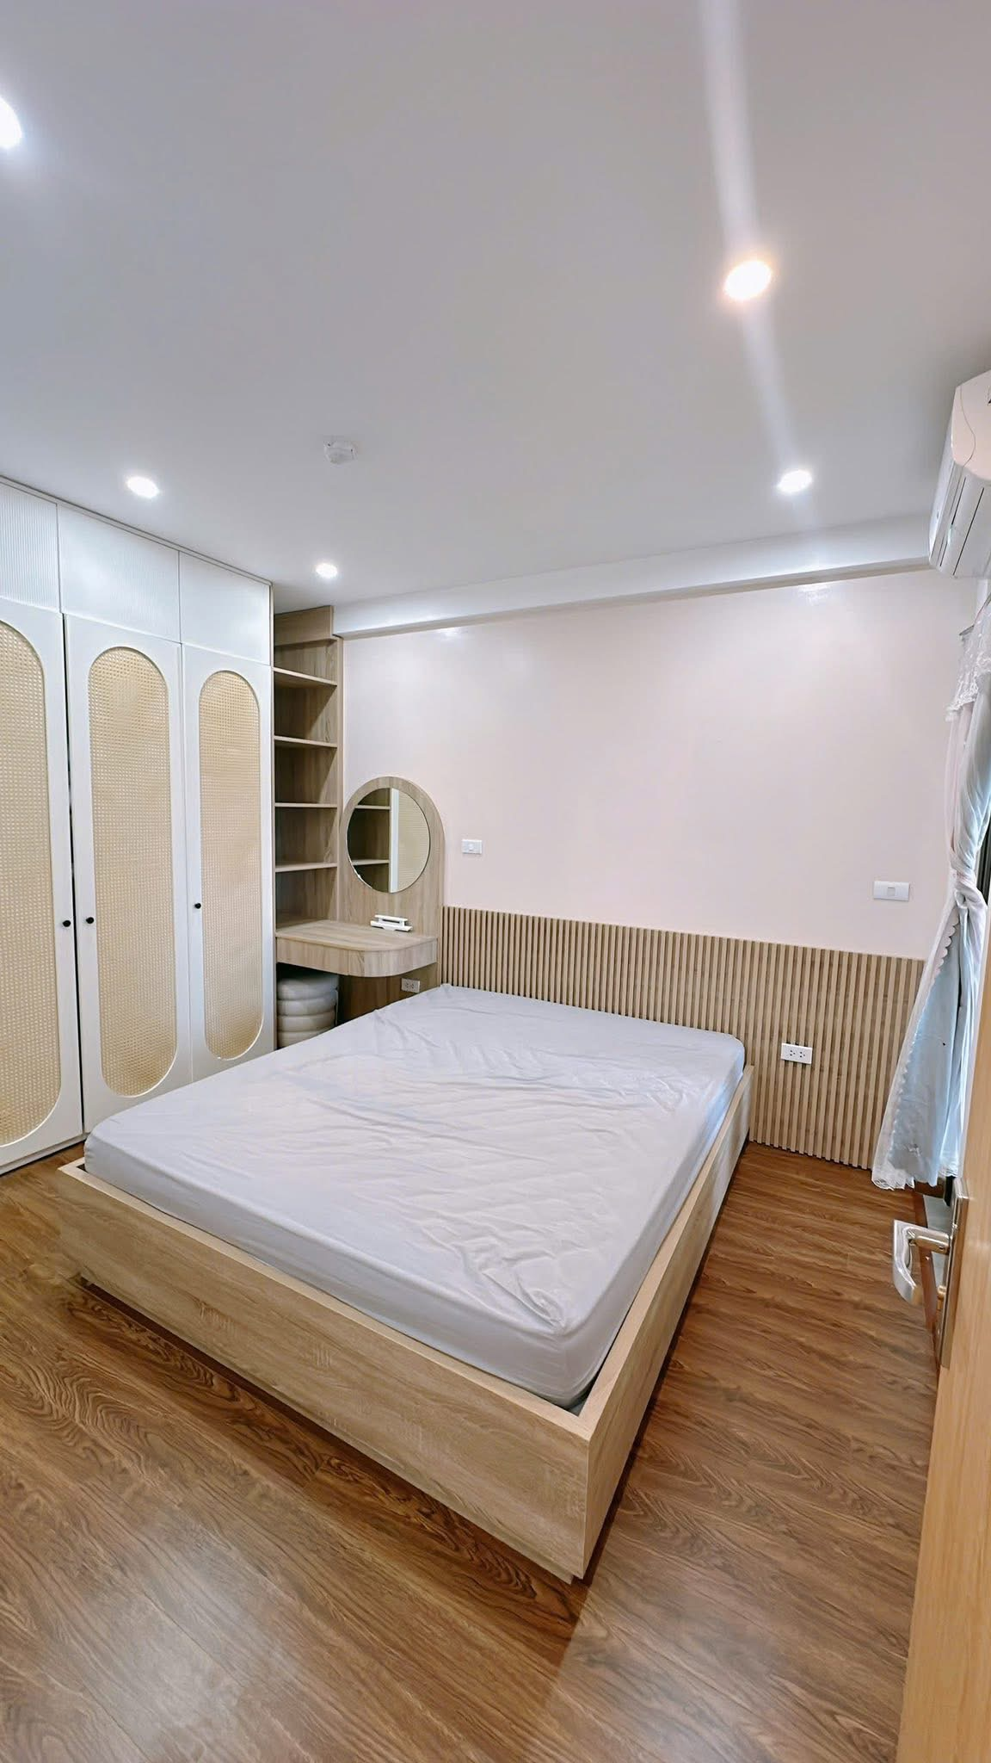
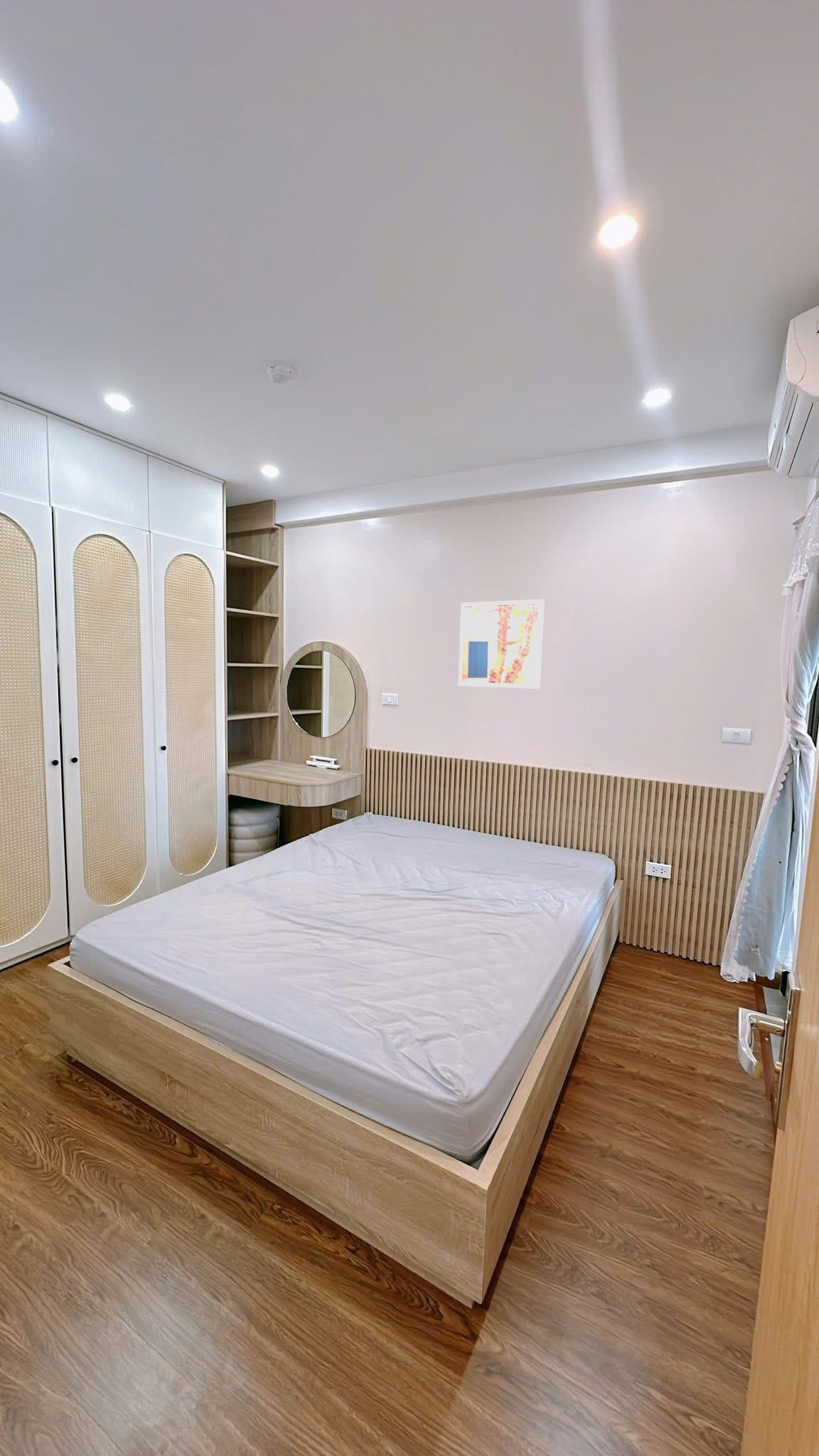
+ wall art (499, 644)
